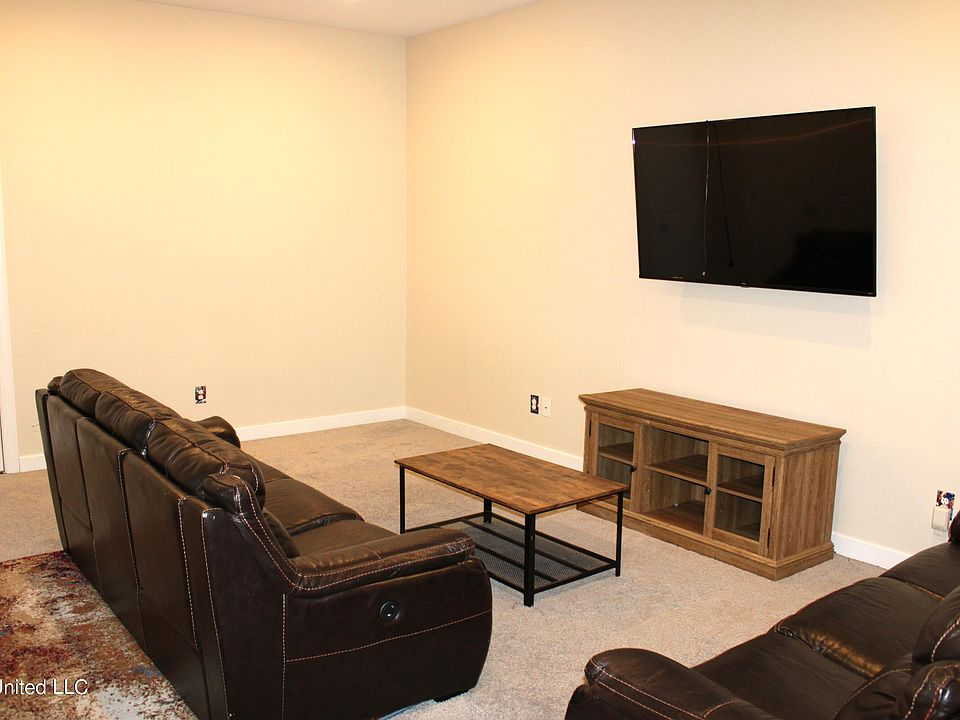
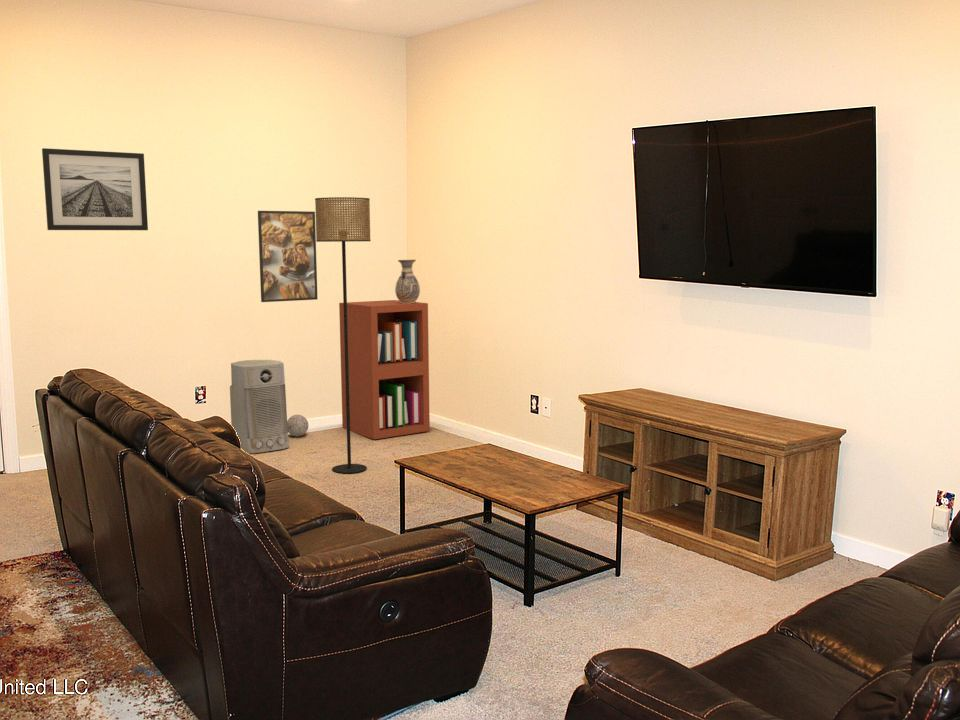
+ wall art (96, 190)
+ floor lamp (346, 336)
+ vase (407, 281)
+ decorative ball (297, 425)
+ bookshelf (384, 366)
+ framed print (288, 256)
+ air purifier (258, 404)
